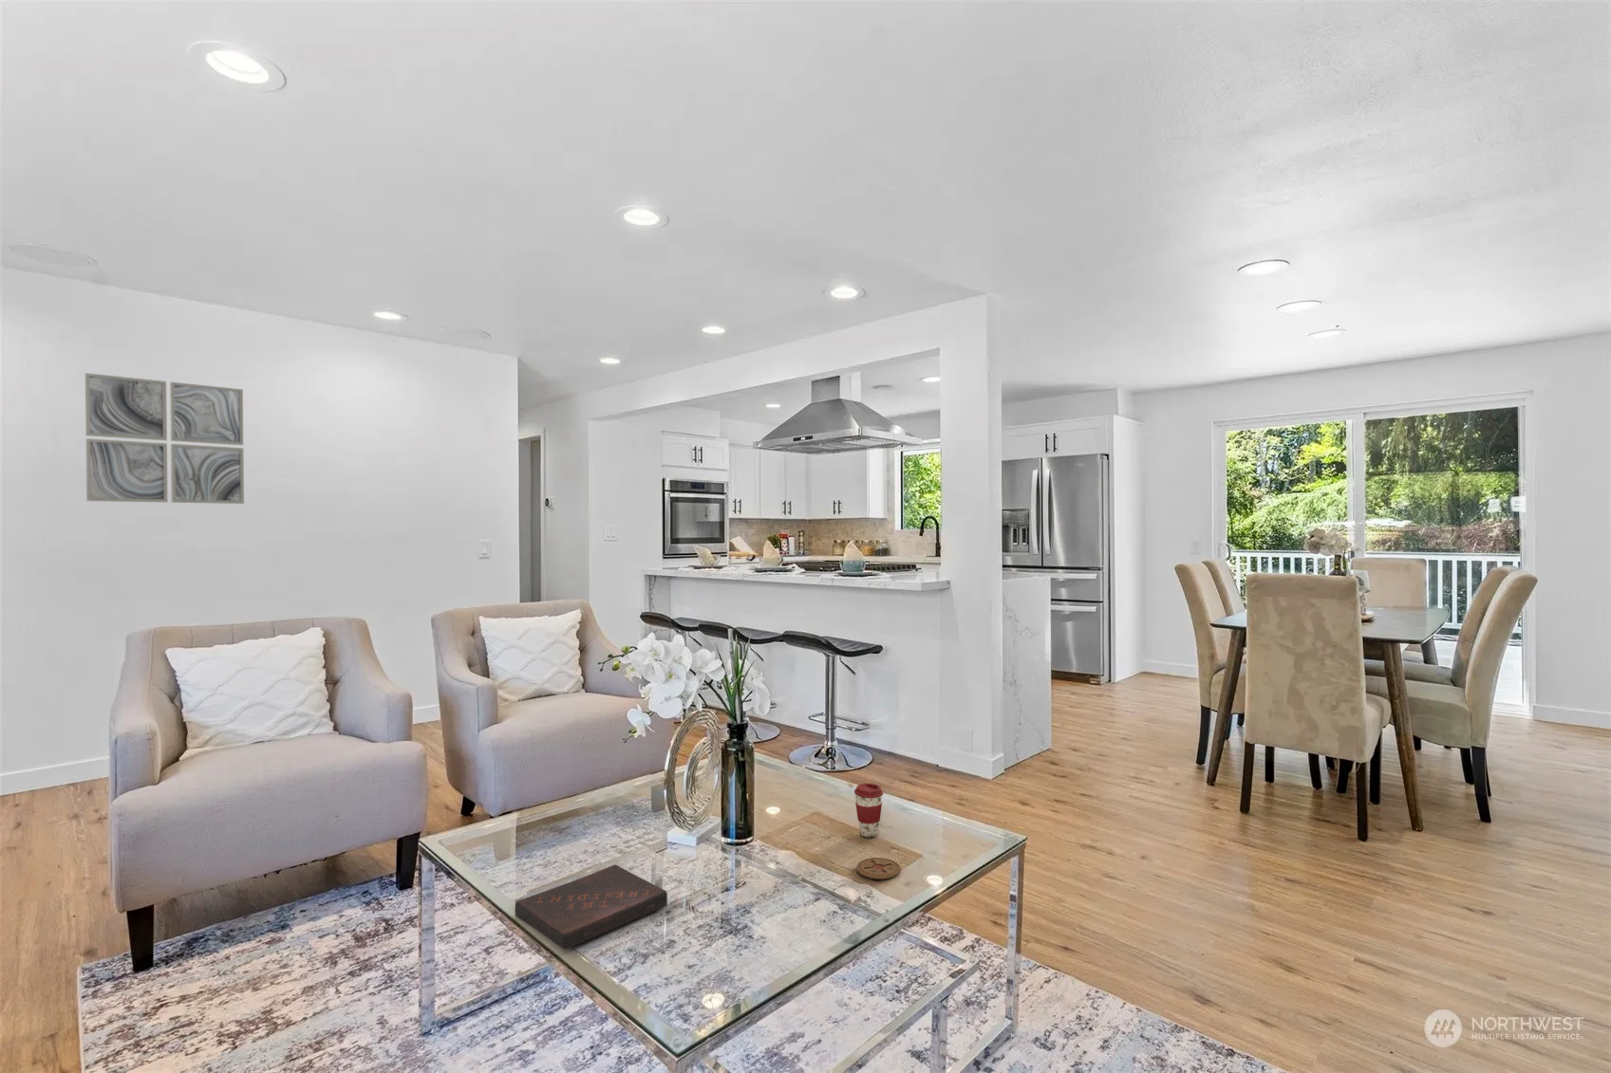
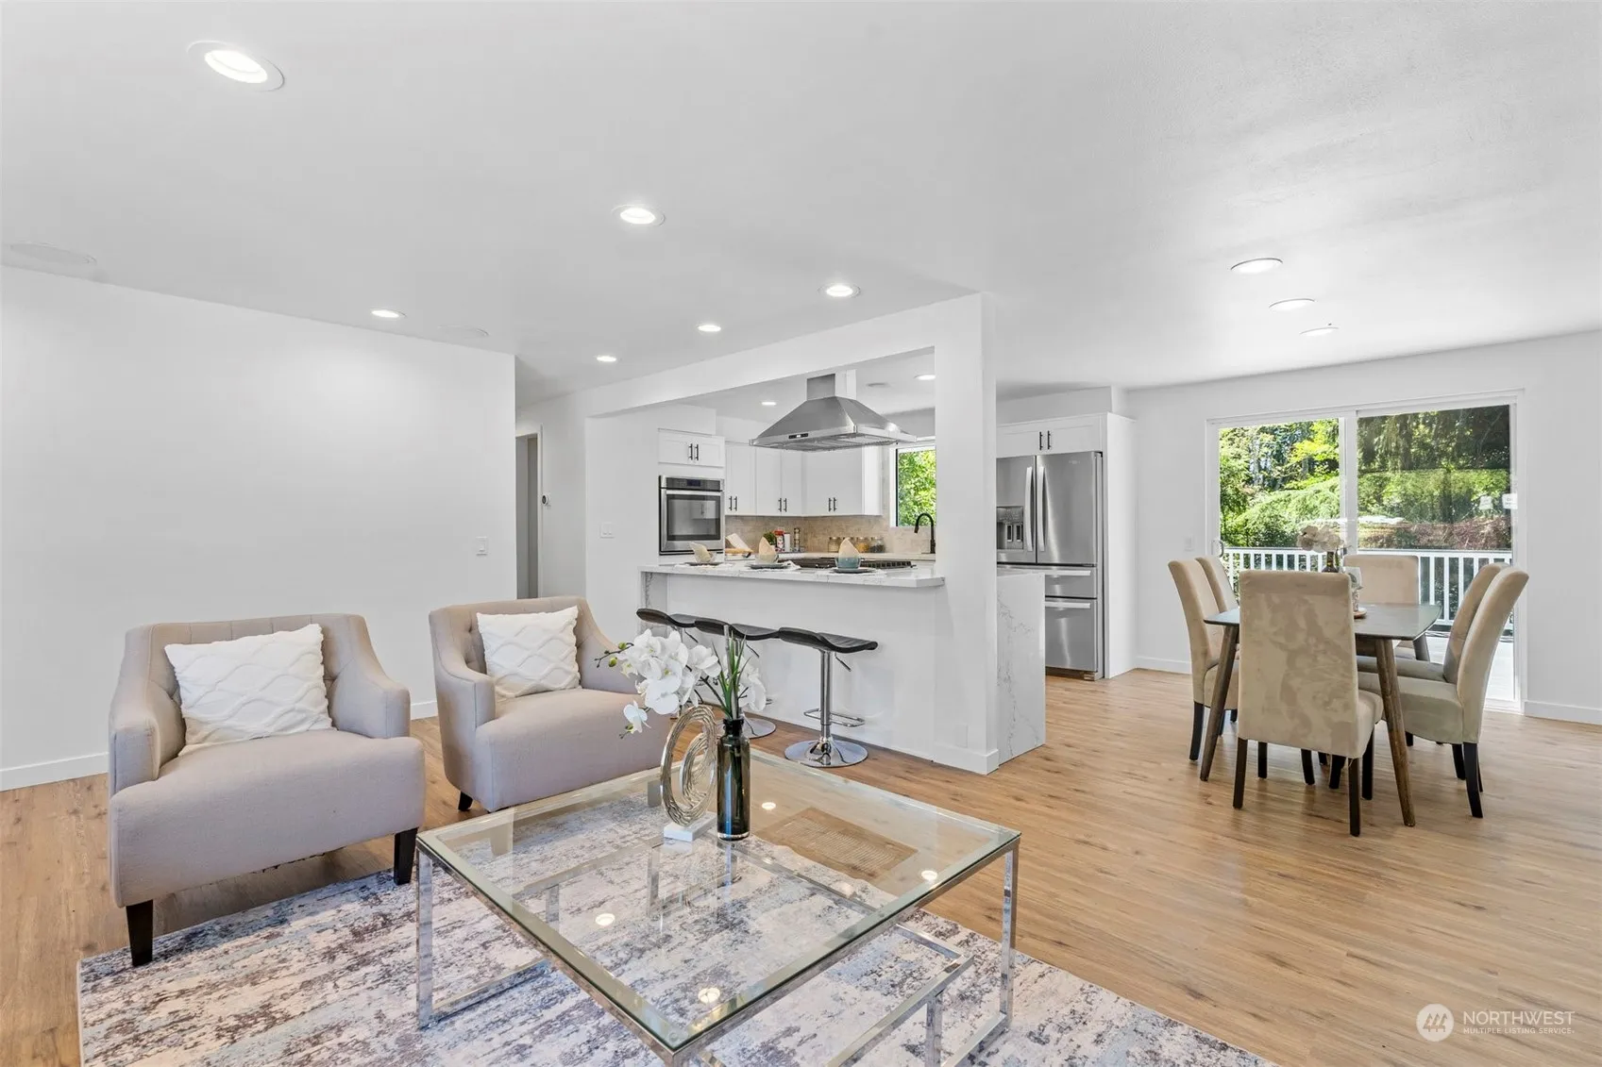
- book (593, 903)
- wall art (171, 441)
- coaster (878, 867)
- coffee cup (868, 811)
